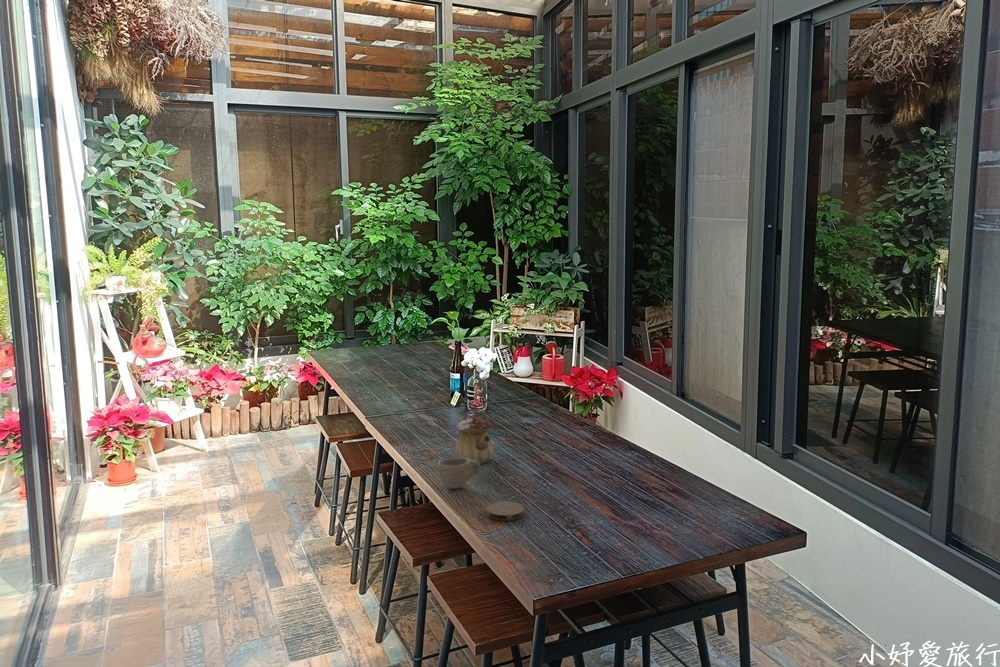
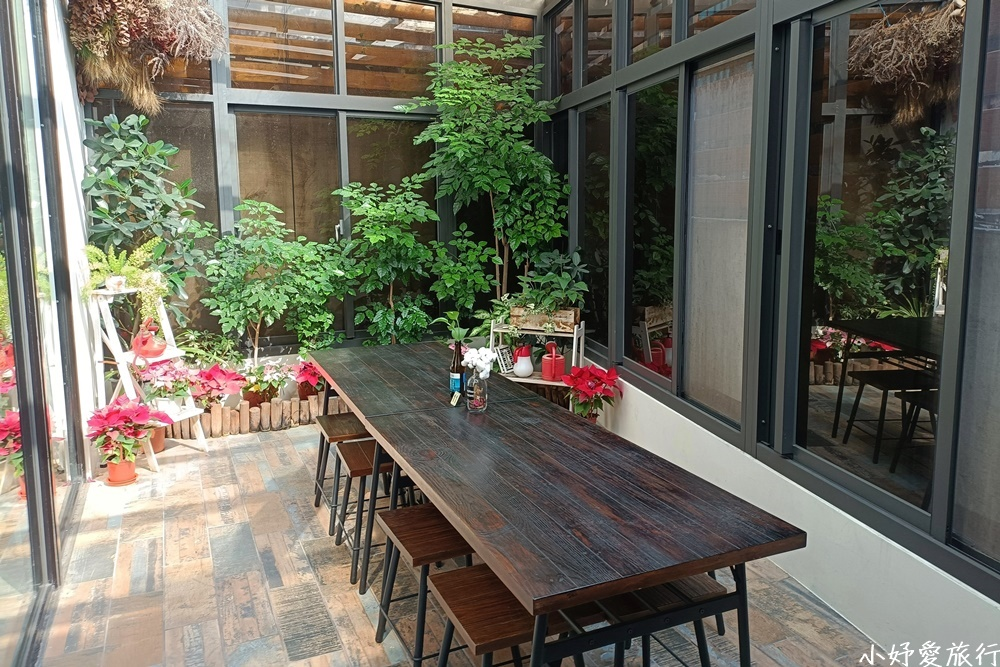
- coaster (505, 510)
- teapot (473, 435)
- cup (459, 473)
